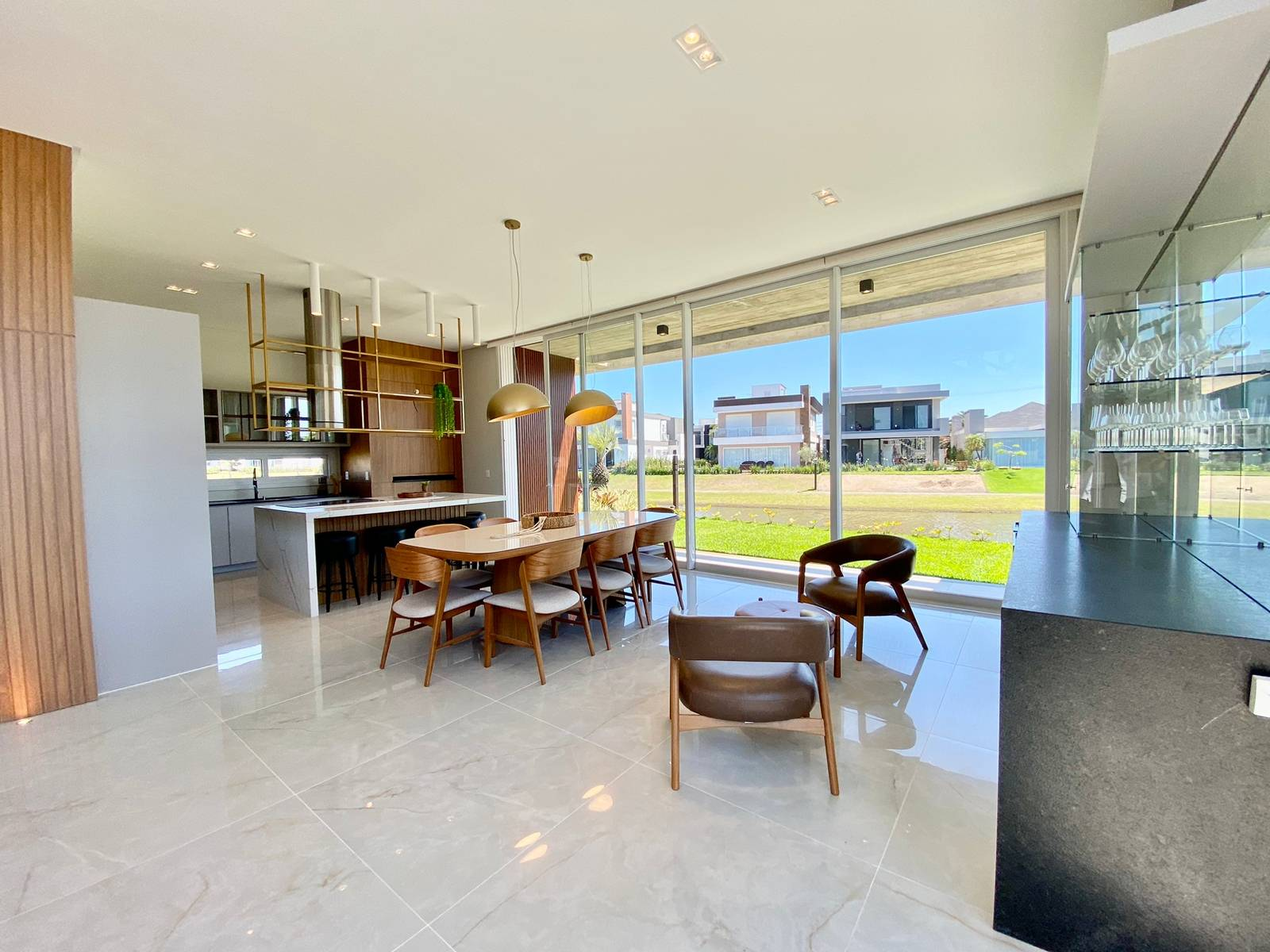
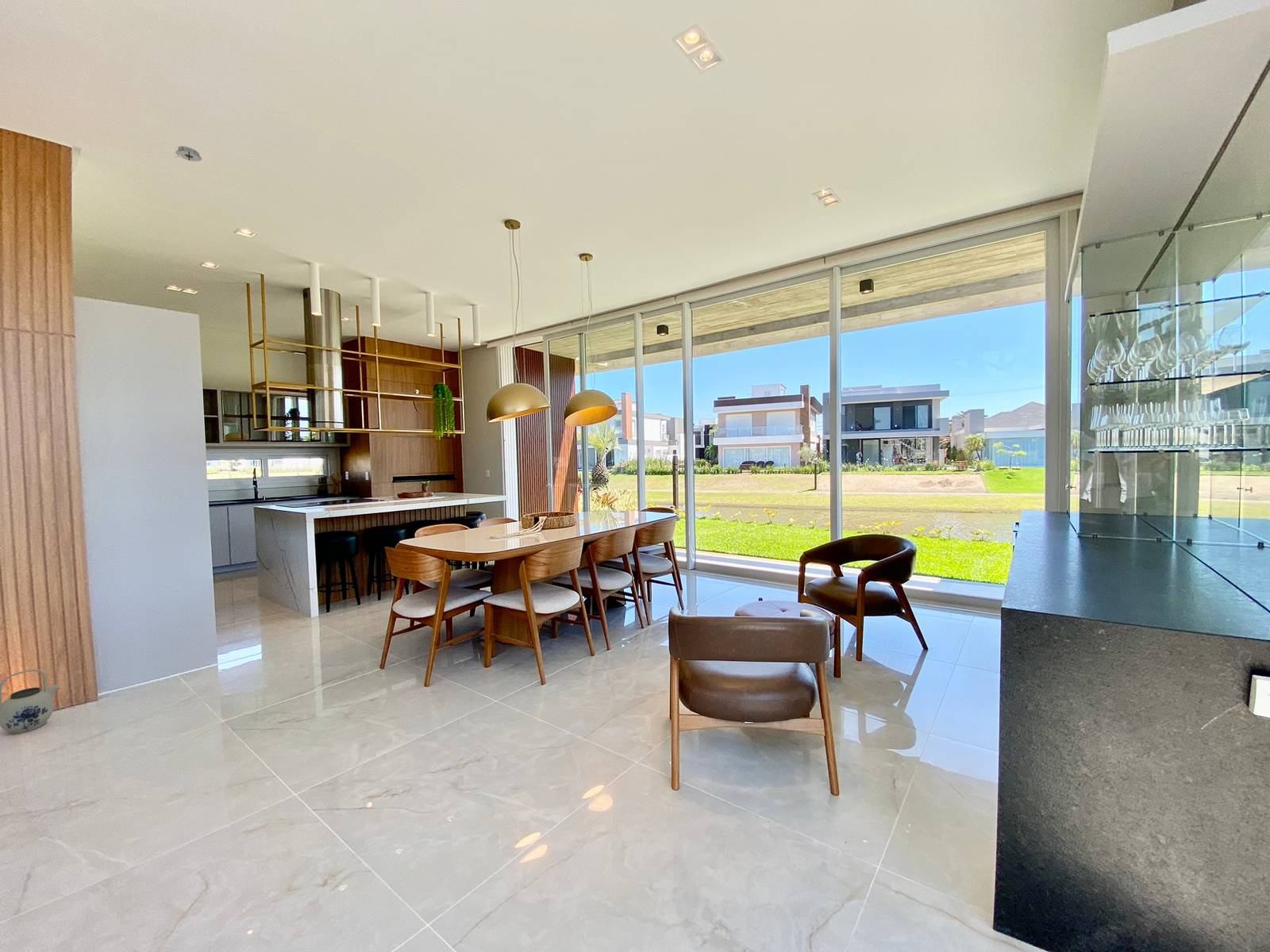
+ teapot (30, 698)
+ smoke detector (187, 153)
